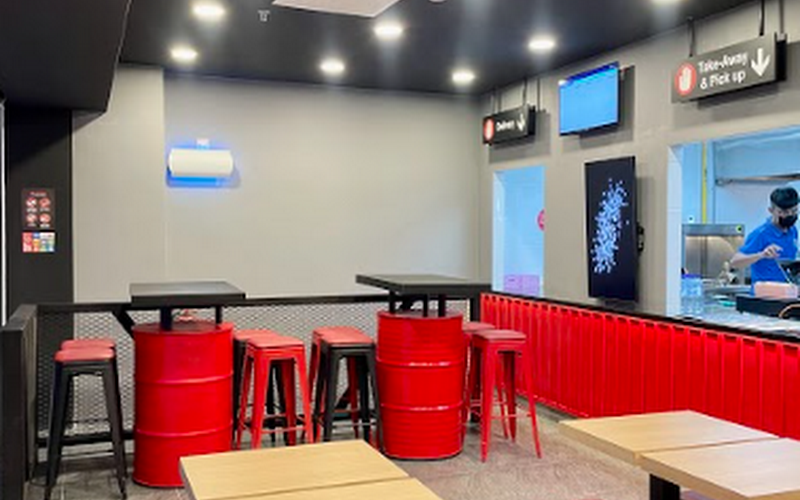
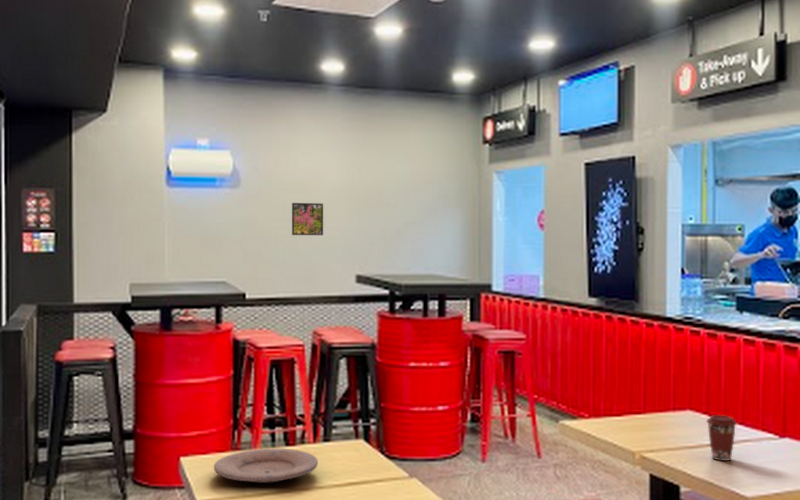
+ plate (266, 468)
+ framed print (307, 219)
+ coffee cup (721, 437)
